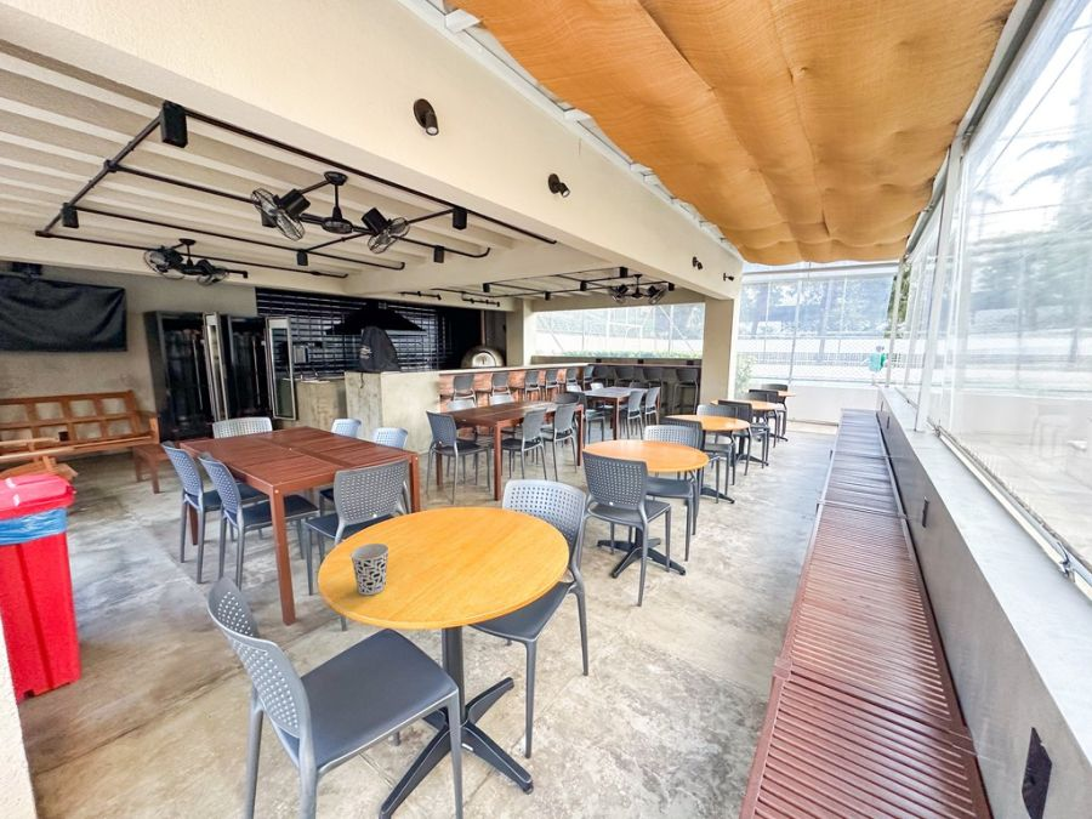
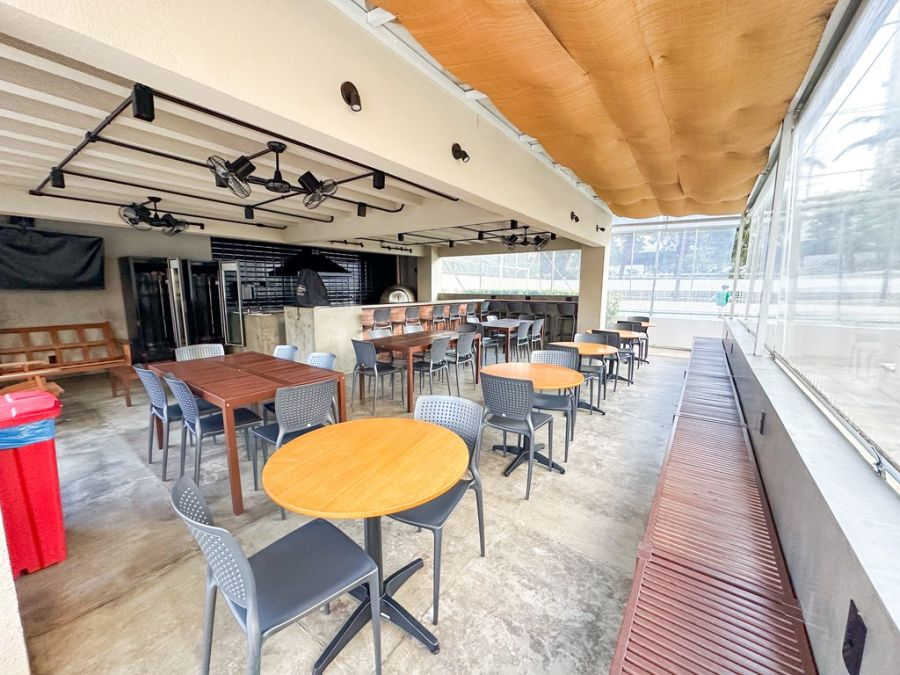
- cup (370, 569)
